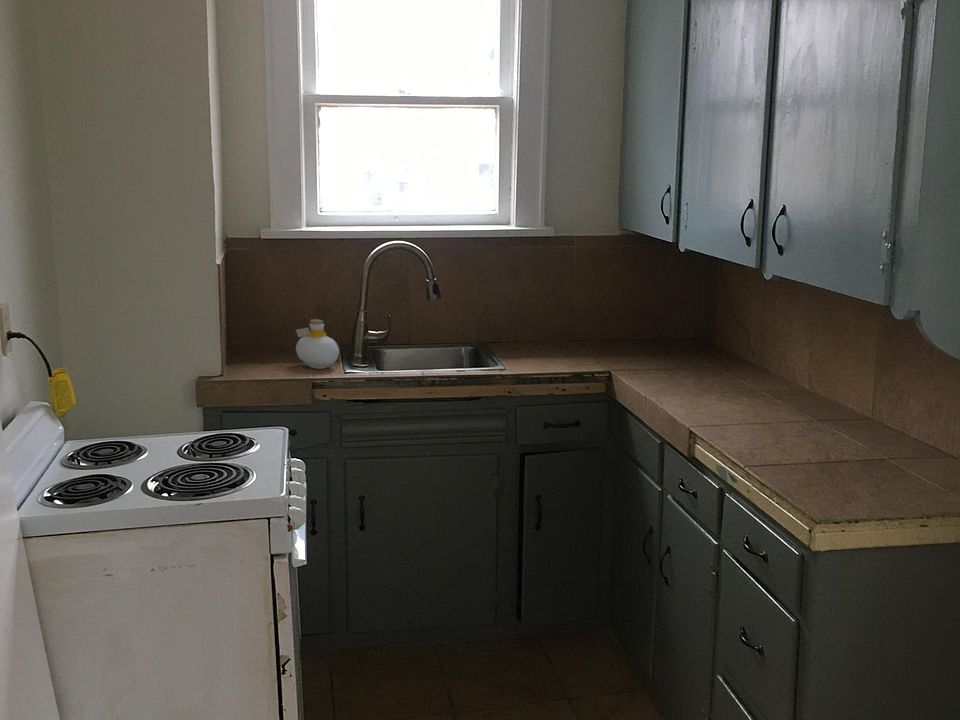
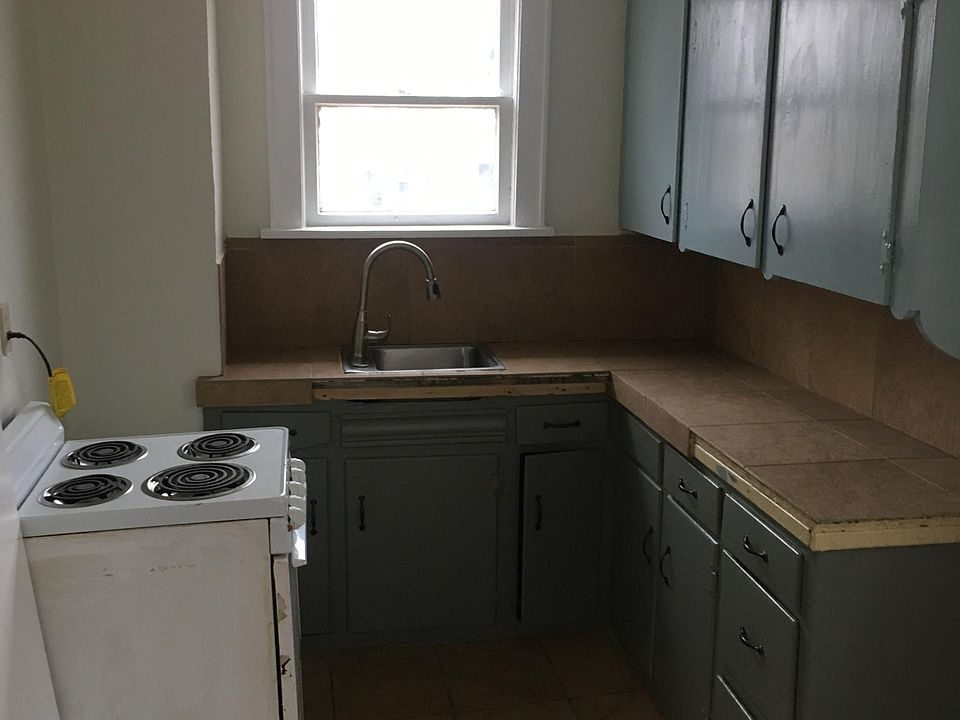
- bottle (314, 343)
